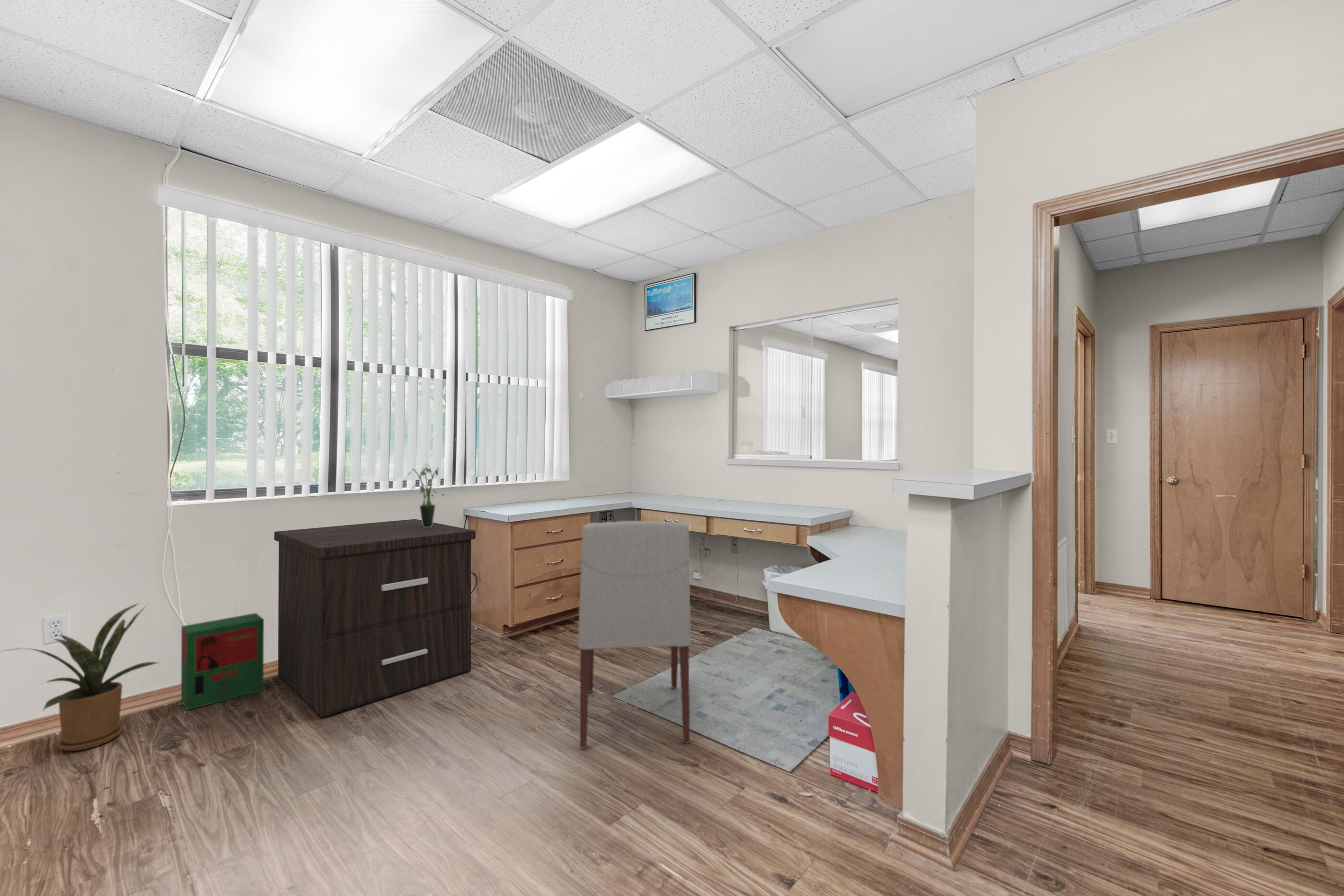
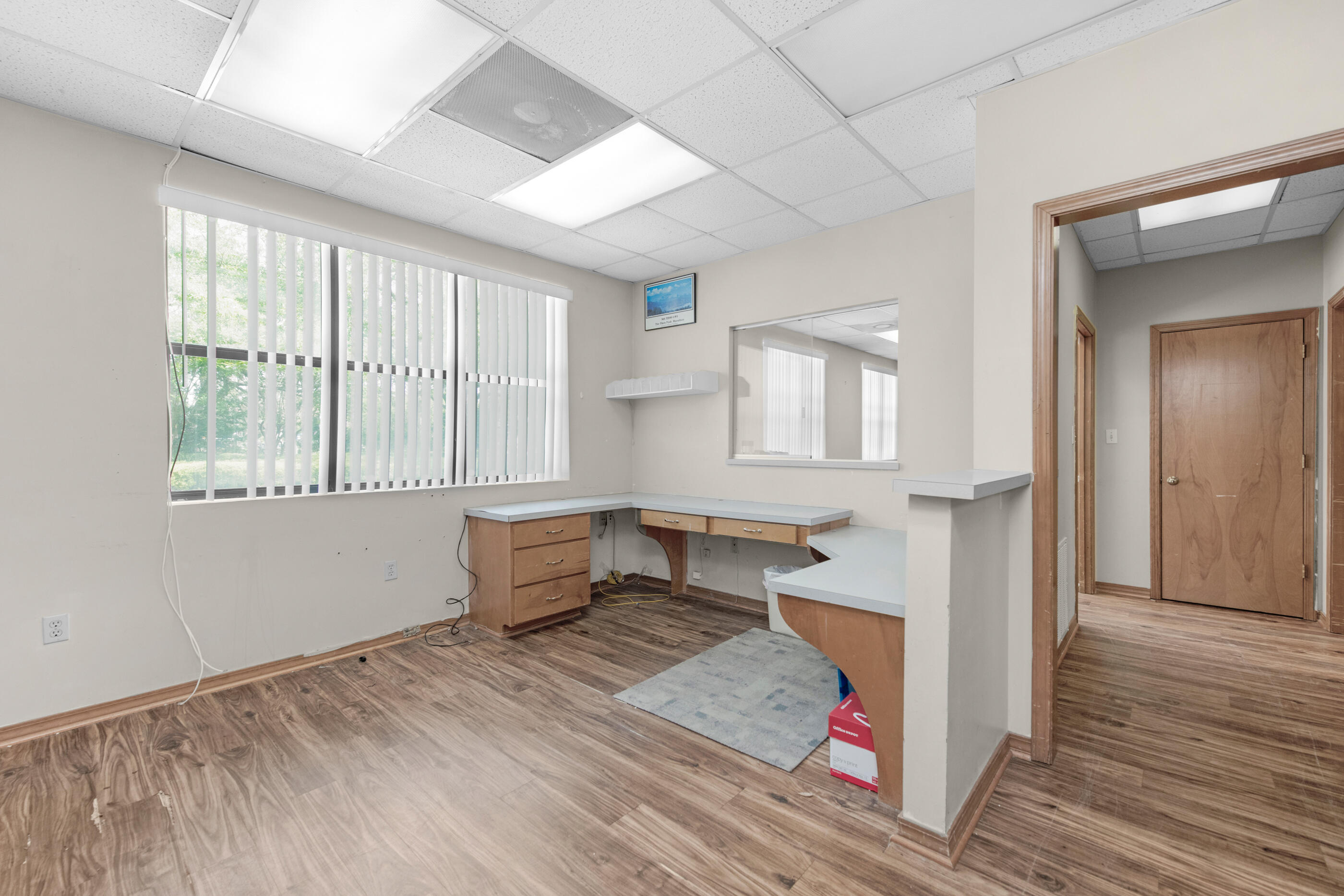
- potted plant (424, 495)
- house plant (87, 676)
- cardboard box (223, 658)
- nightstand (376, 602)
- chair (634, 614)
